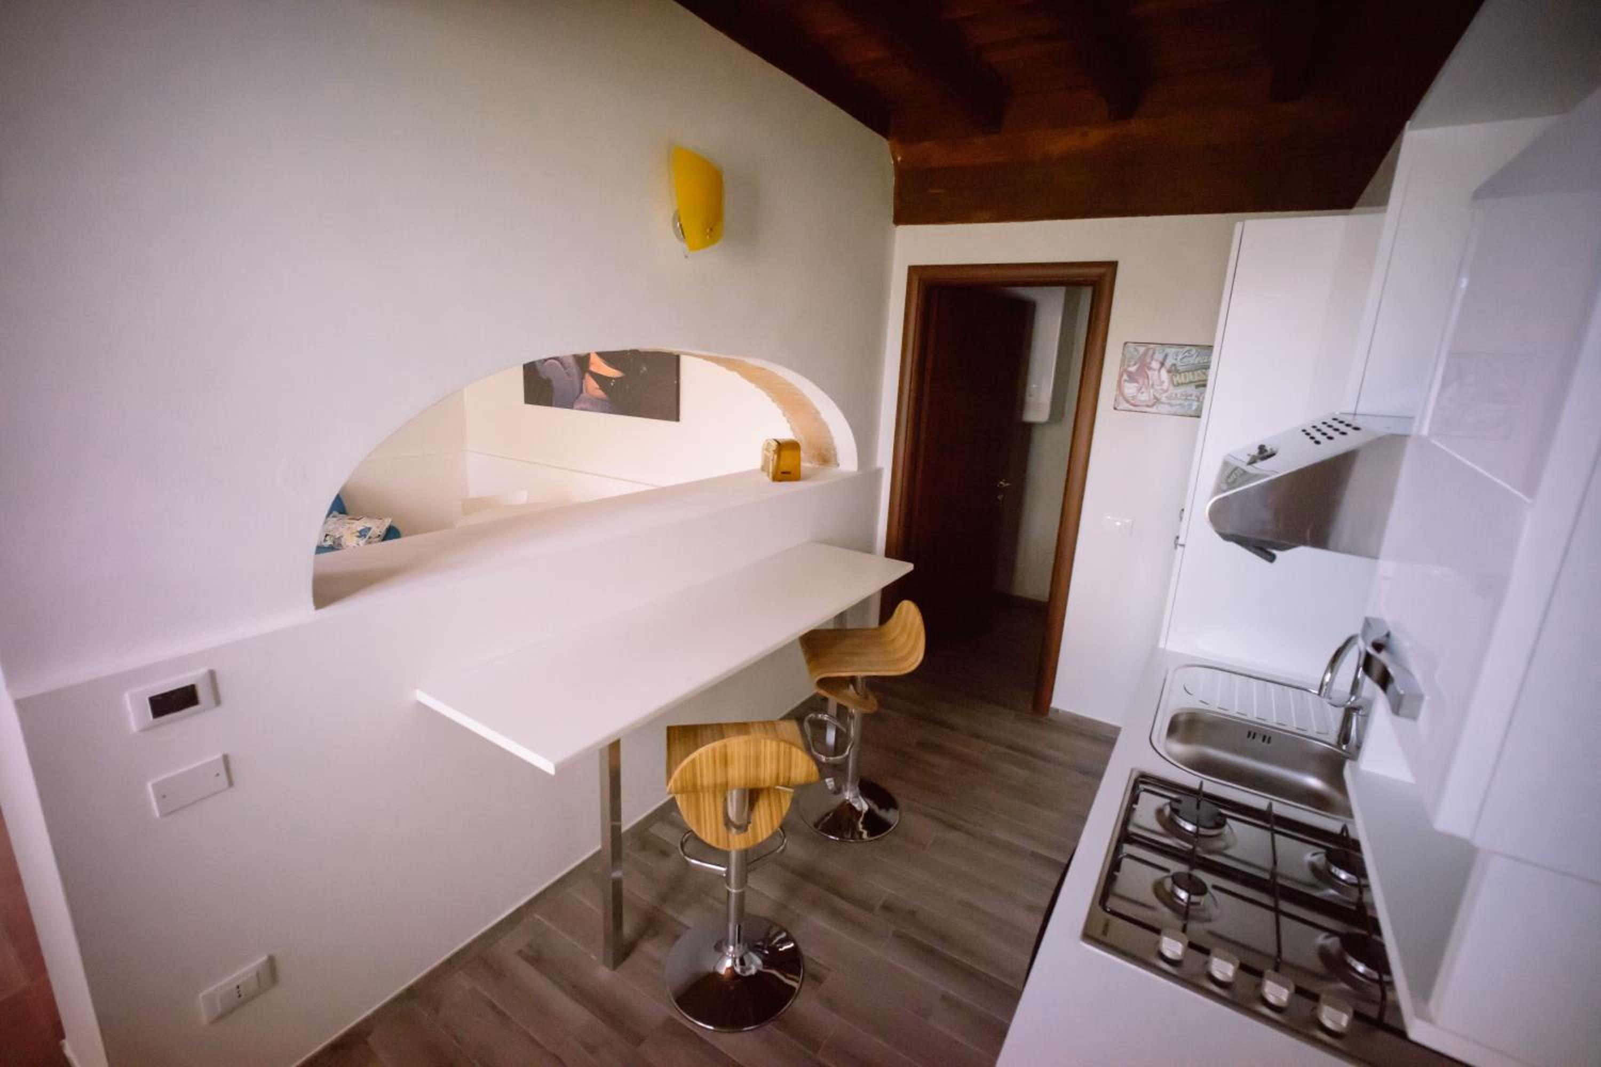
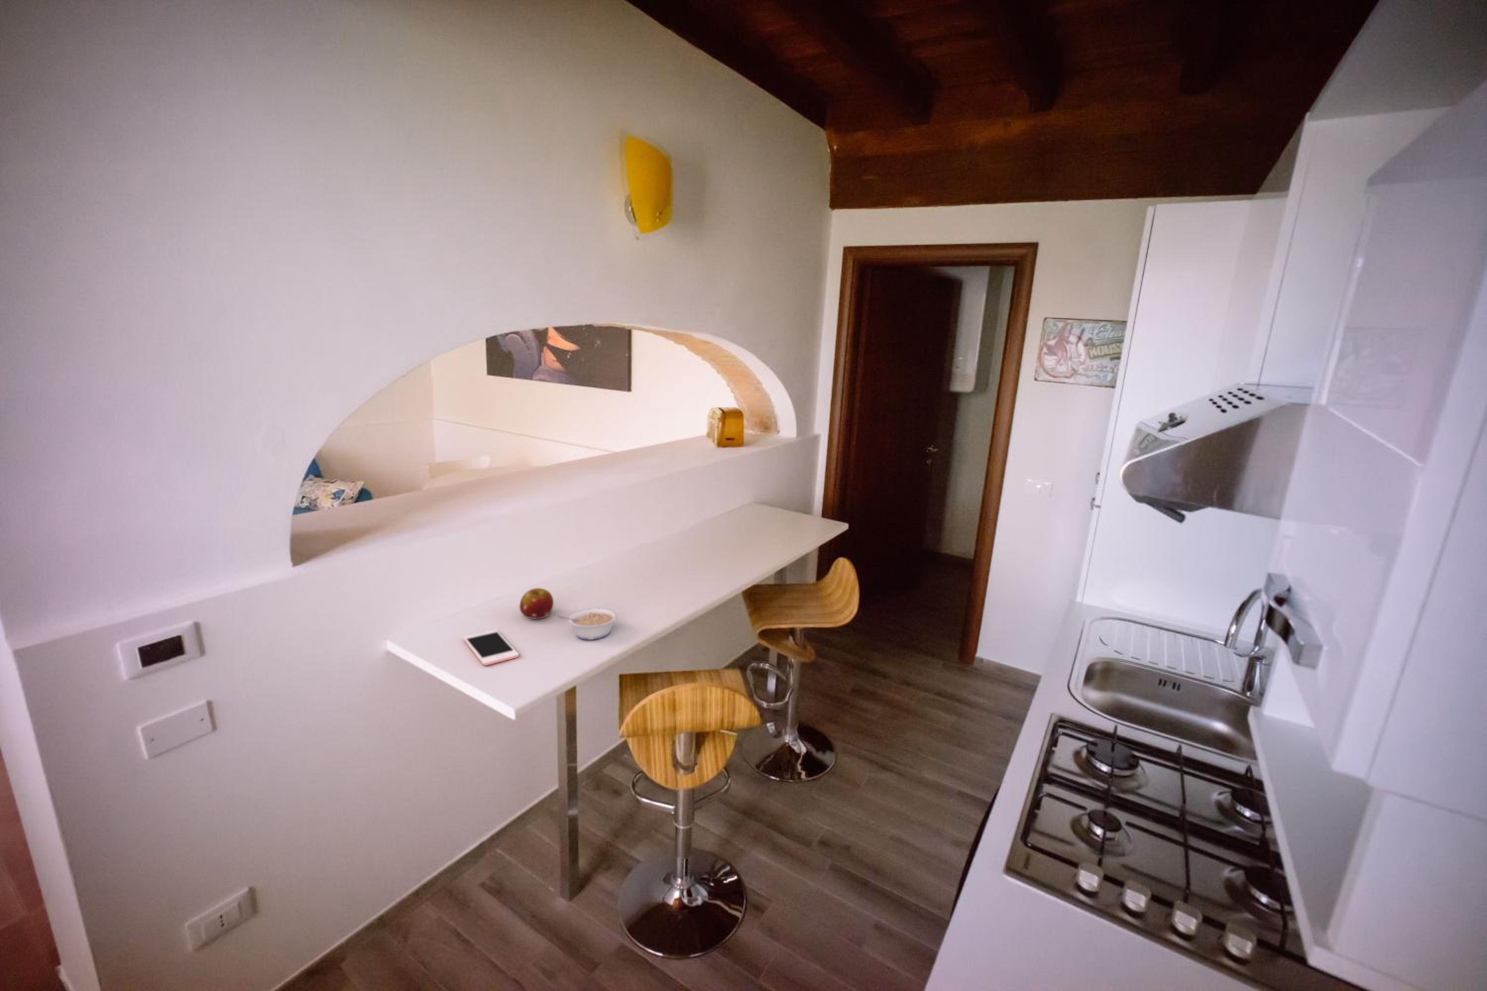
+ fruit (537, 604)
+ cell phone (490, 647)
+ legume (591, 624)
